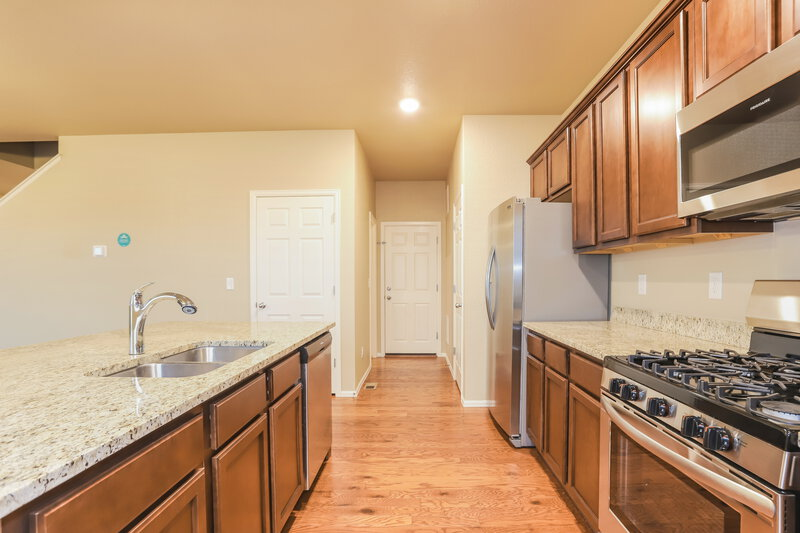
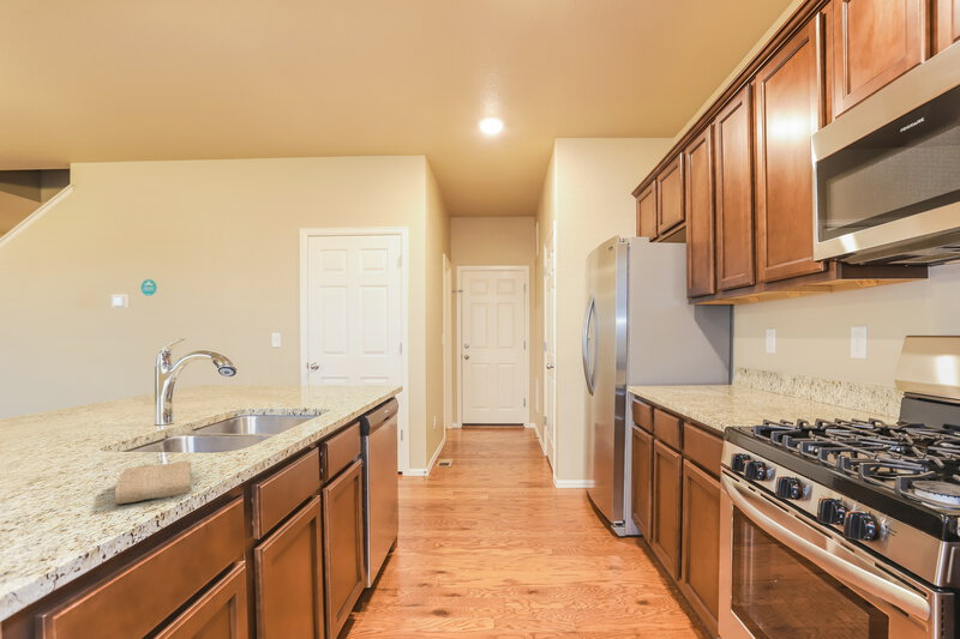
+ washcloth (156, 478)
